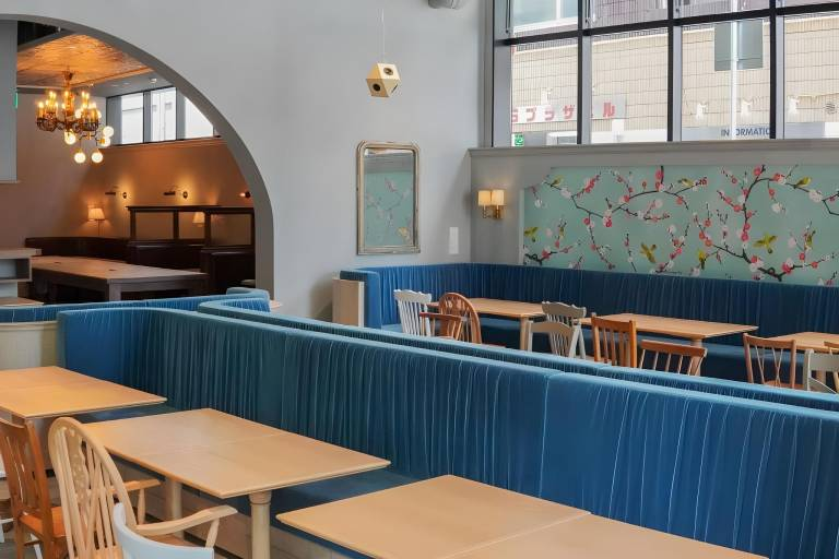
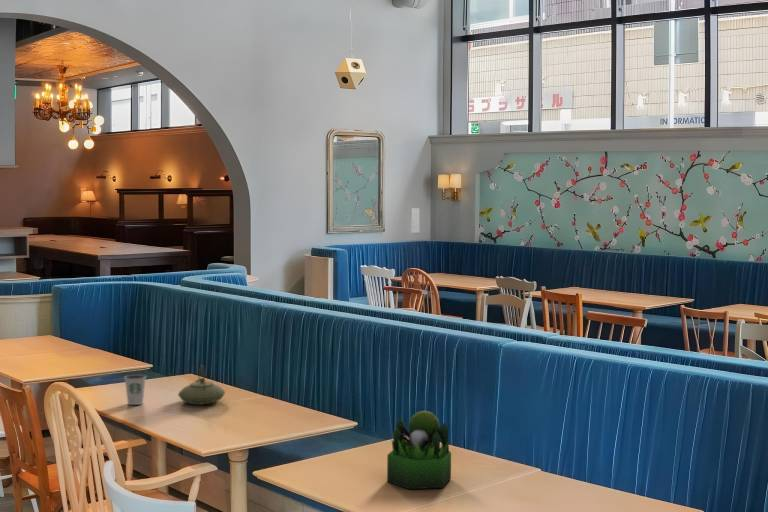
+ dixie cup (135, 390)
+ plant (419, 447)
+ teapot (201, 382)
